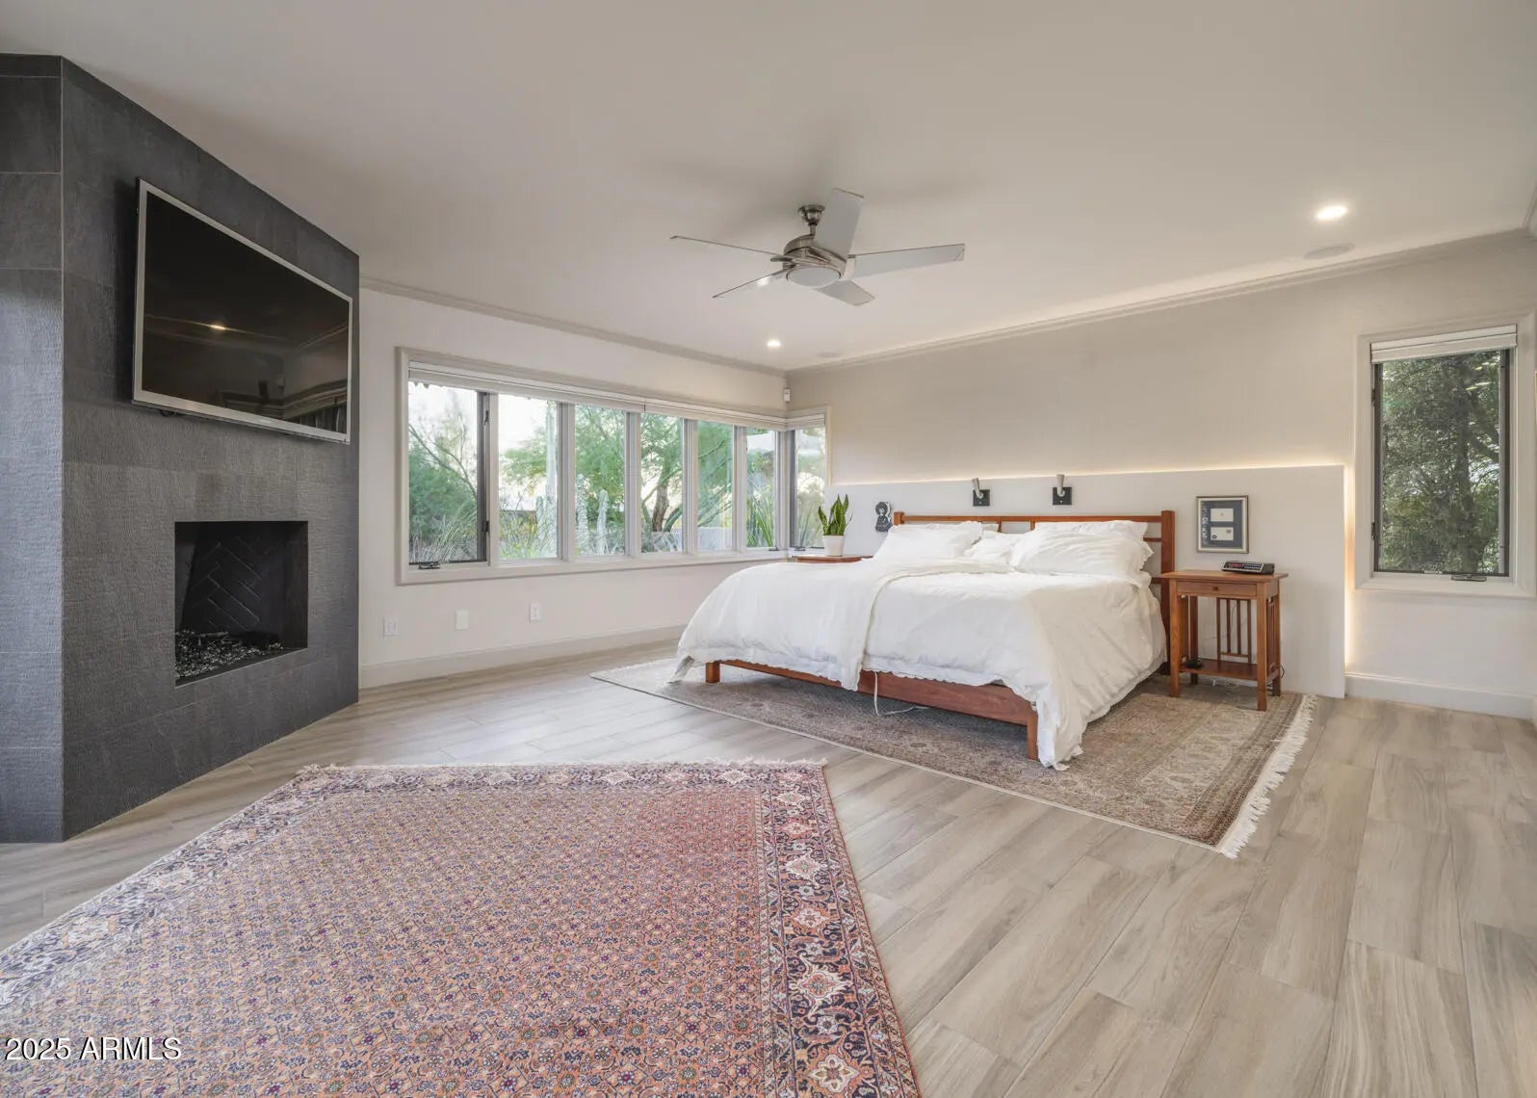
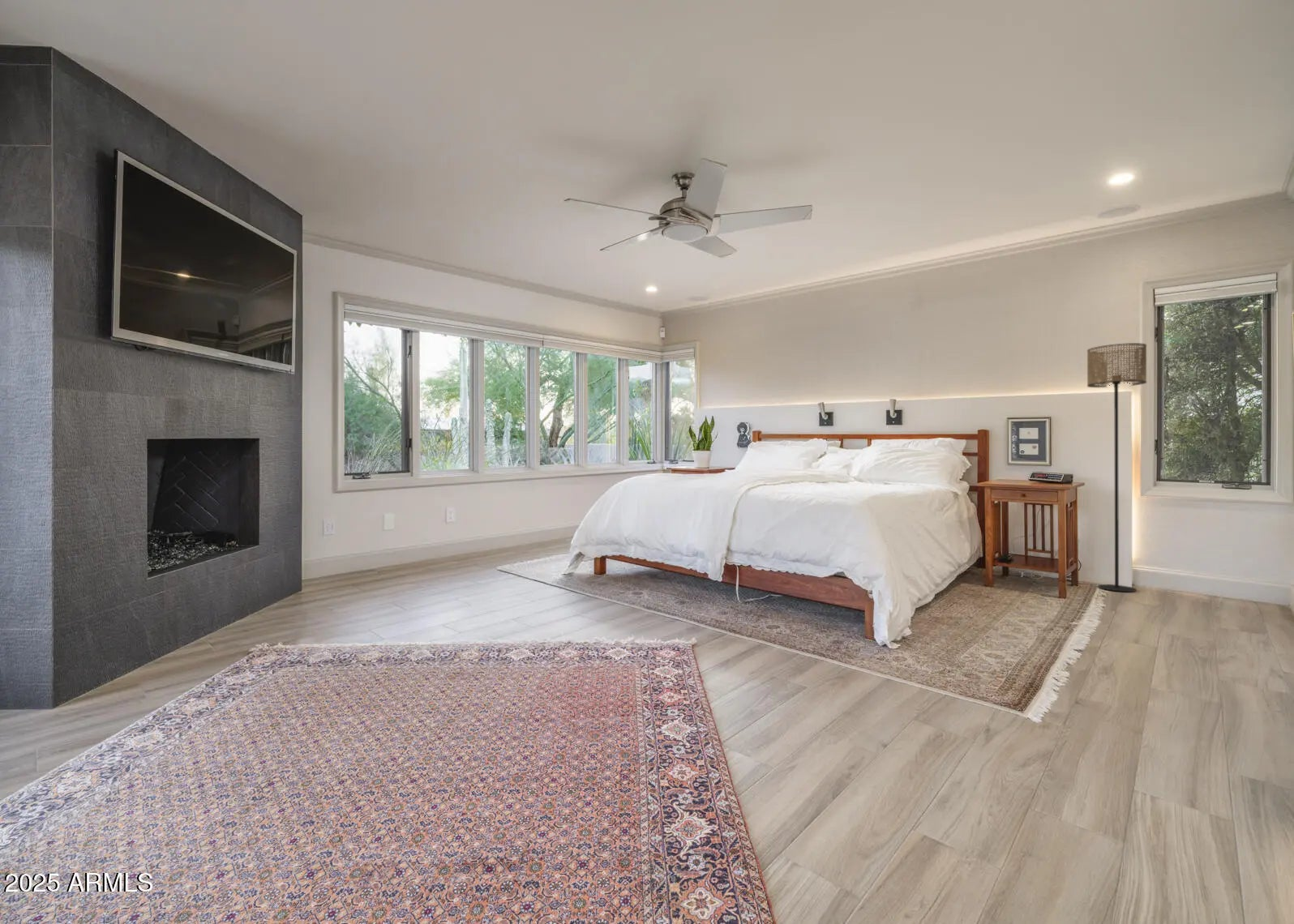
+ floor lamp (1116, 468)
